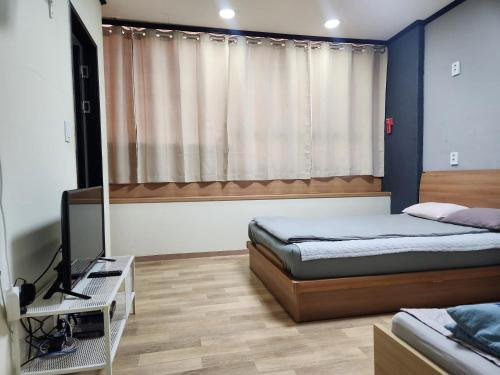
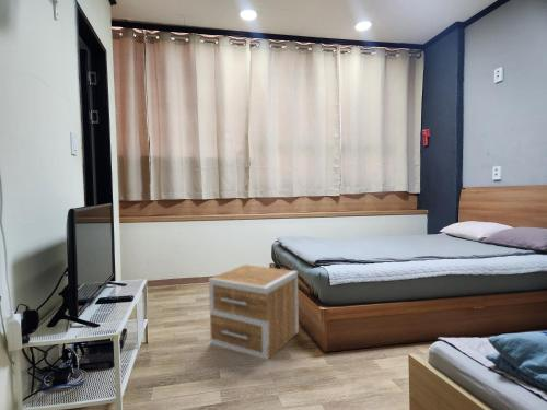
+ nightstand (255, 306)
